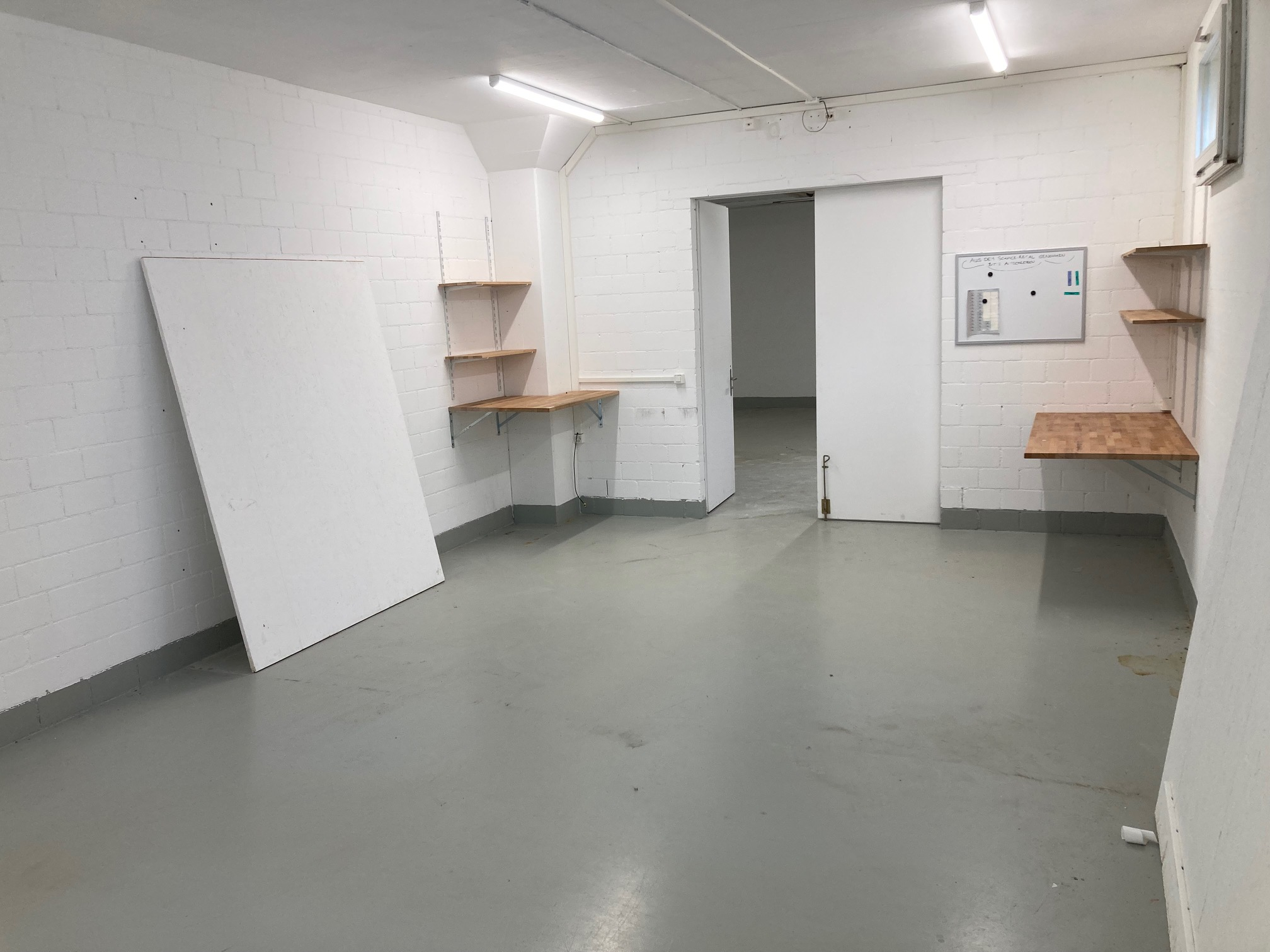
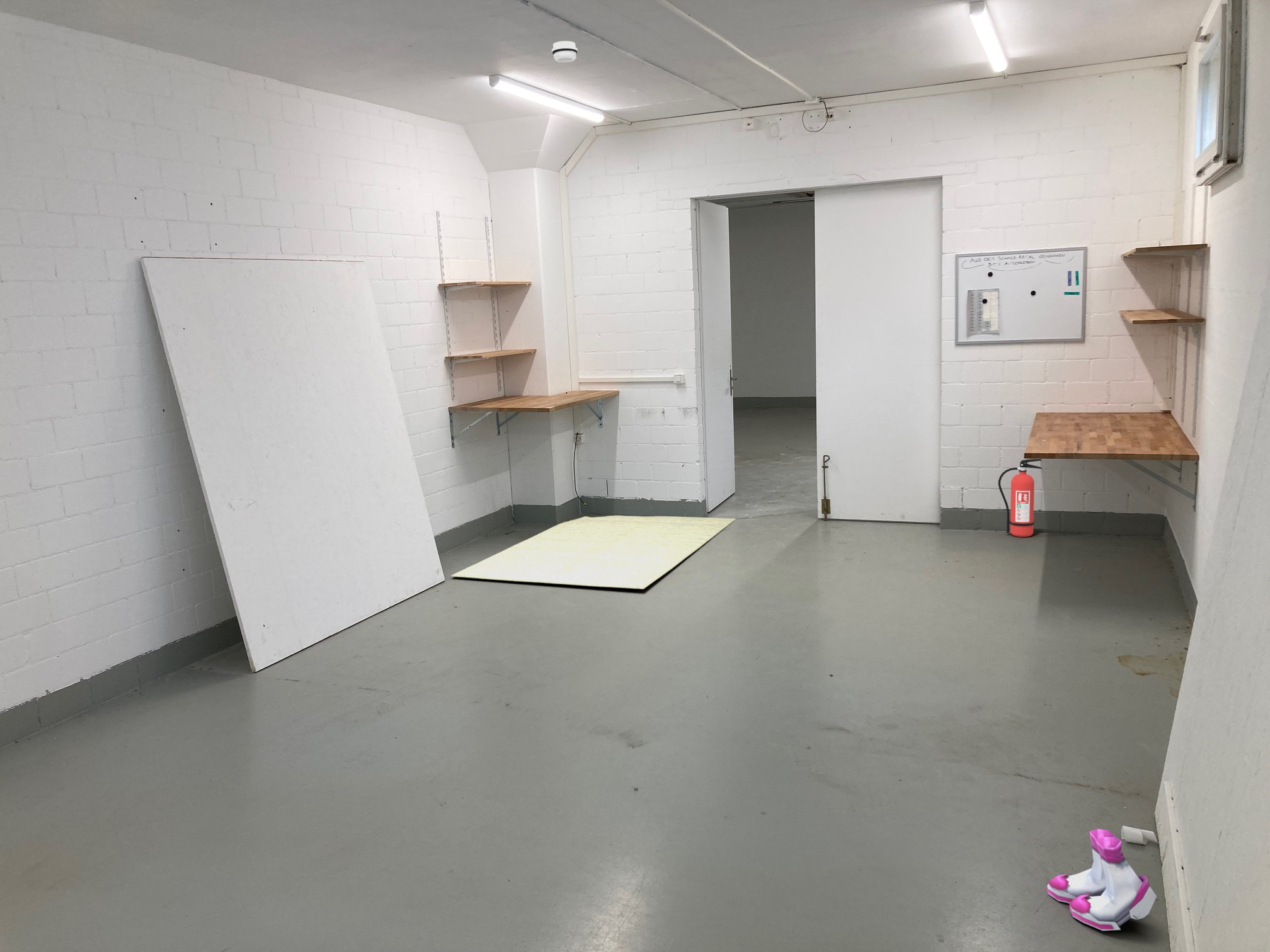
+ fire extinguisher (1019, 497)
+ boots (1100, 871)
+ rug (607, 545)
+ smoke detector (564, 52)
